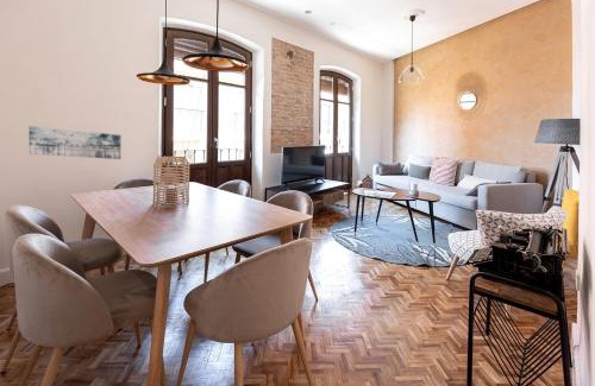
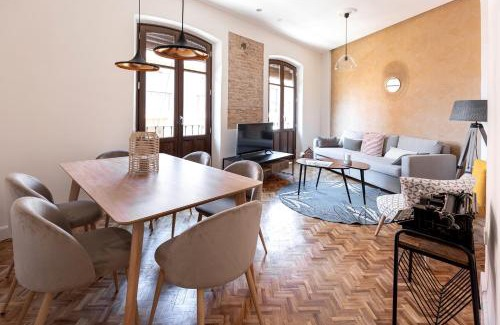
- wall art (77, 144)
